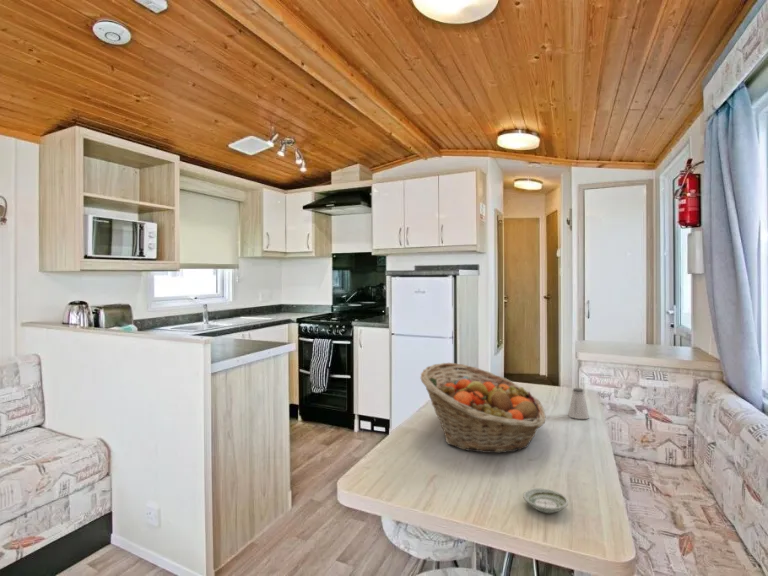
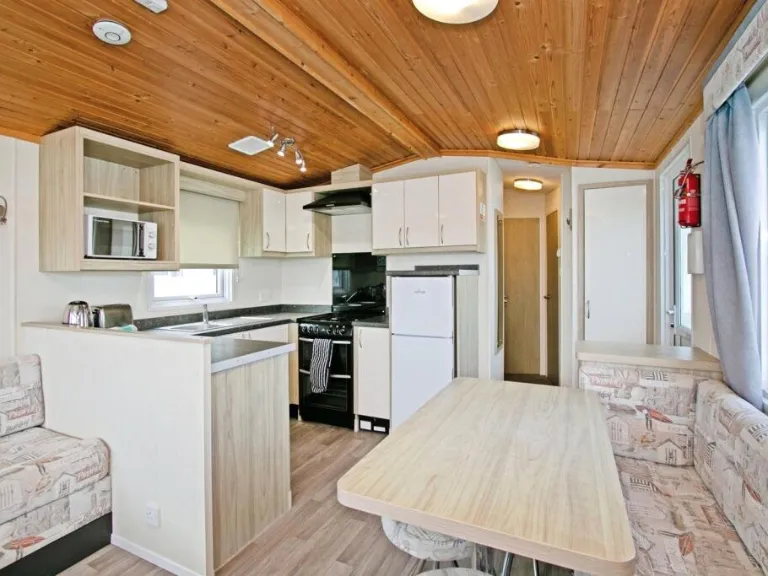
- saltshaker (578, 402)
- fruit basket (482, 402)
- saucer (545, 502)
